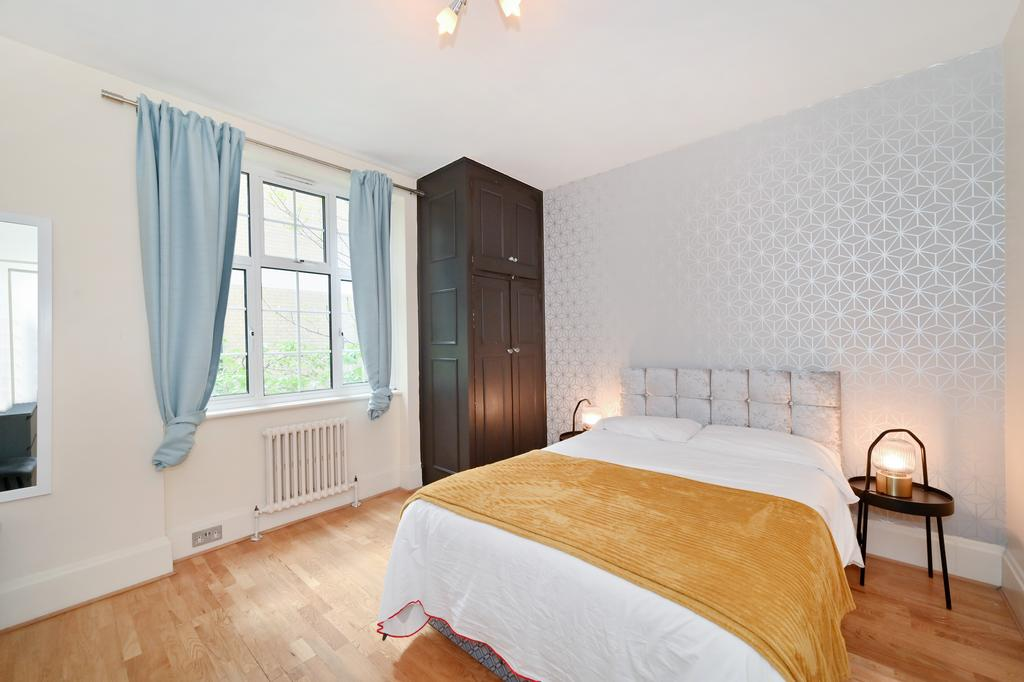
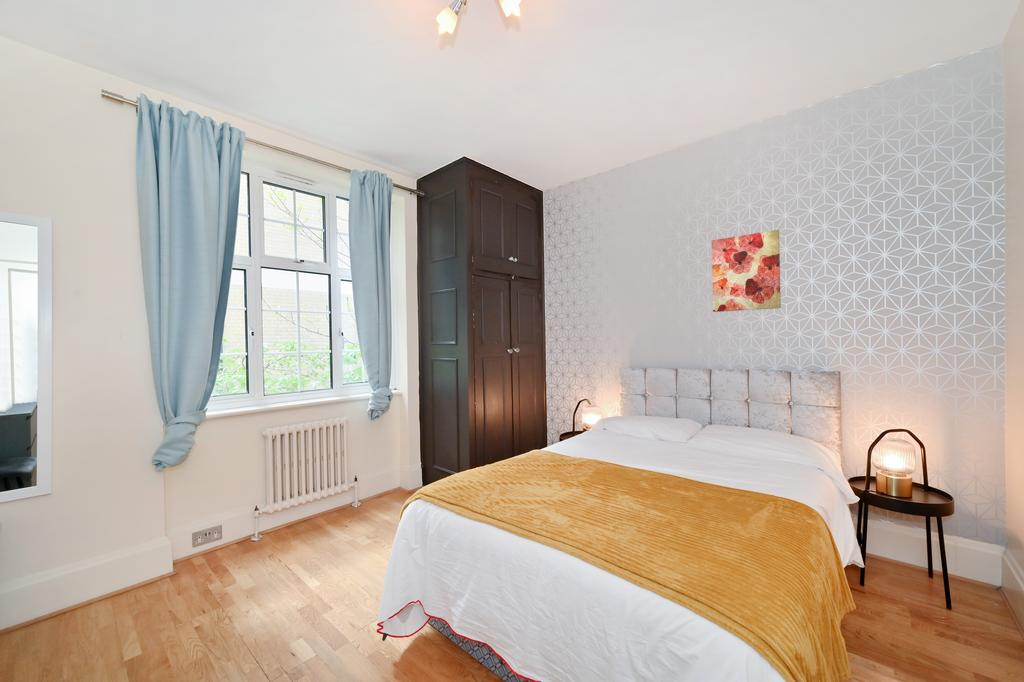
+ wall art (744, 272)
